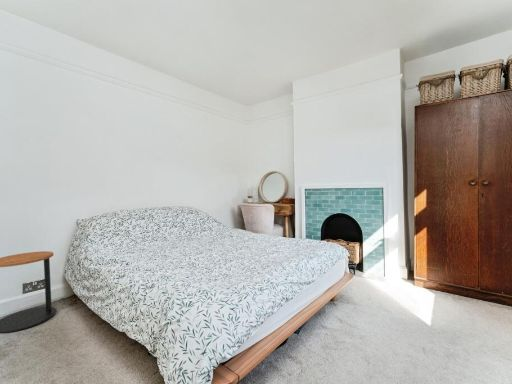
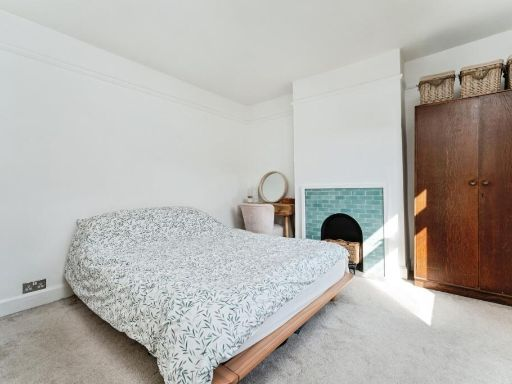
- side table (27, 309)
